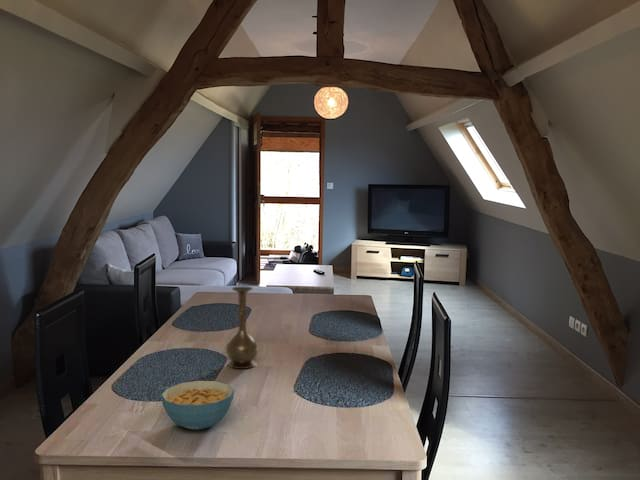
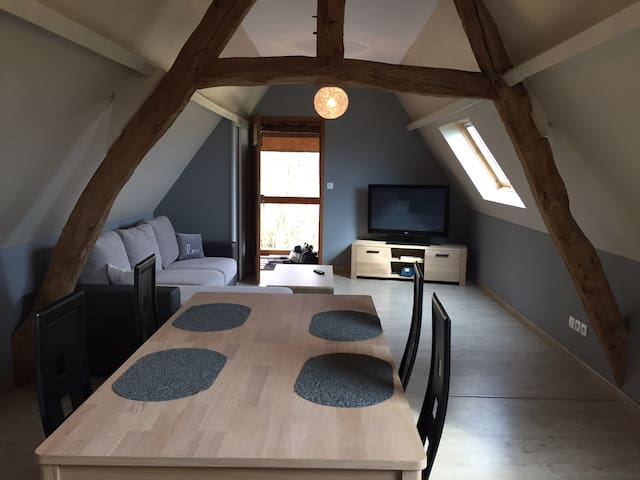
- cereal bowl (198, 409)
- vase (242, 326)
